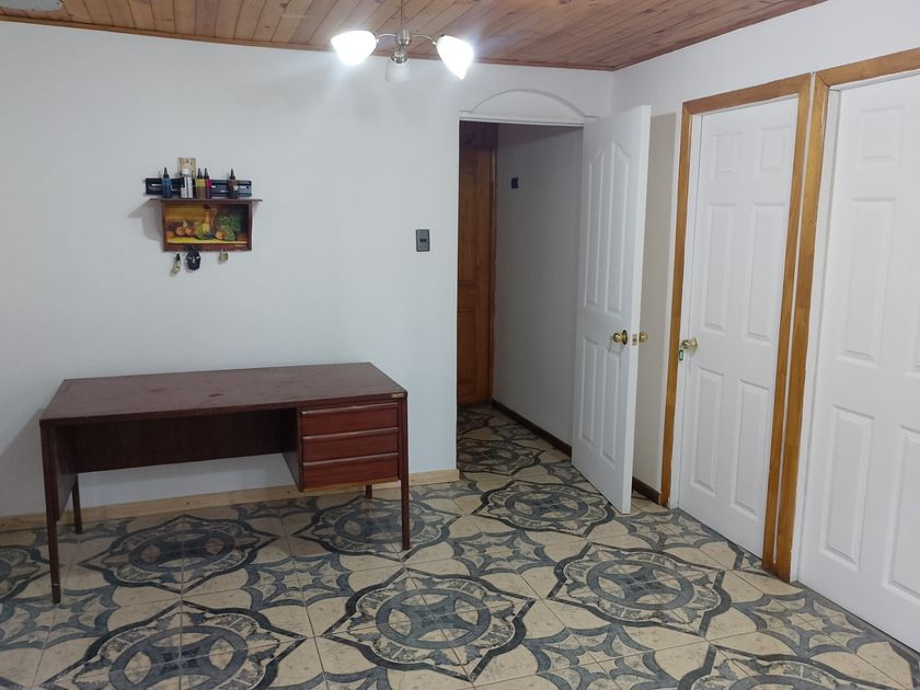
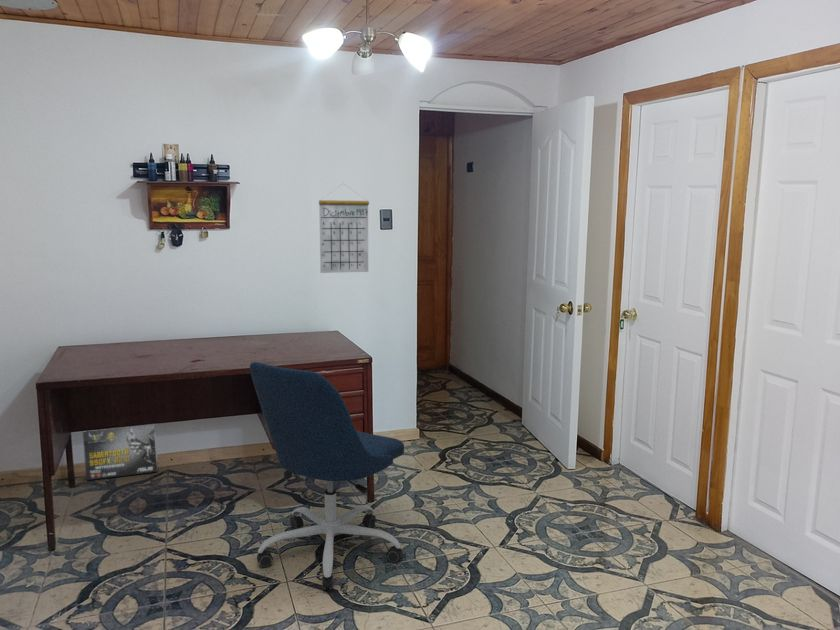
+ office chair (330, 454)
+ calendar (344, 228)
+ box (121, 448)
